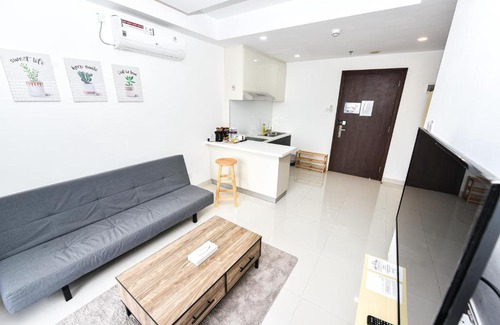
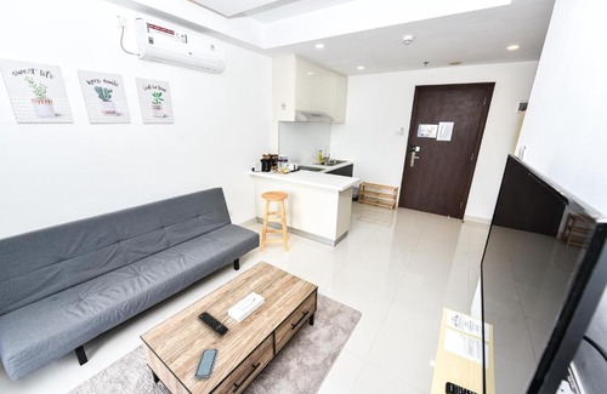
+ smartphone (206, 362)
+ remote control (212, 322)
